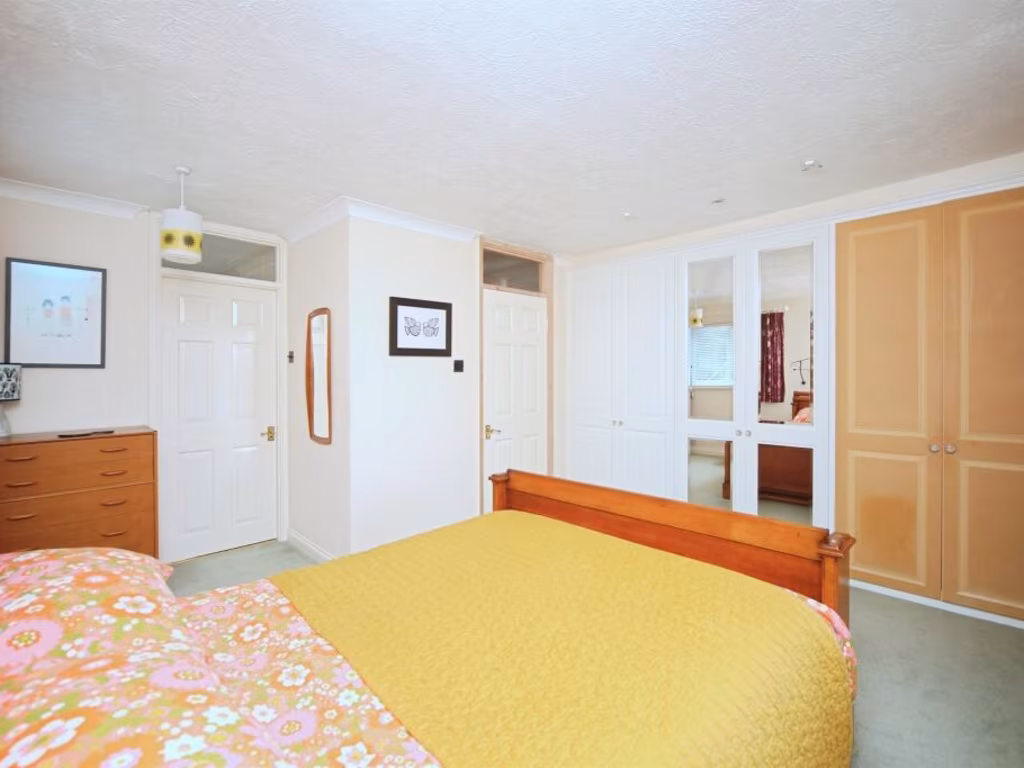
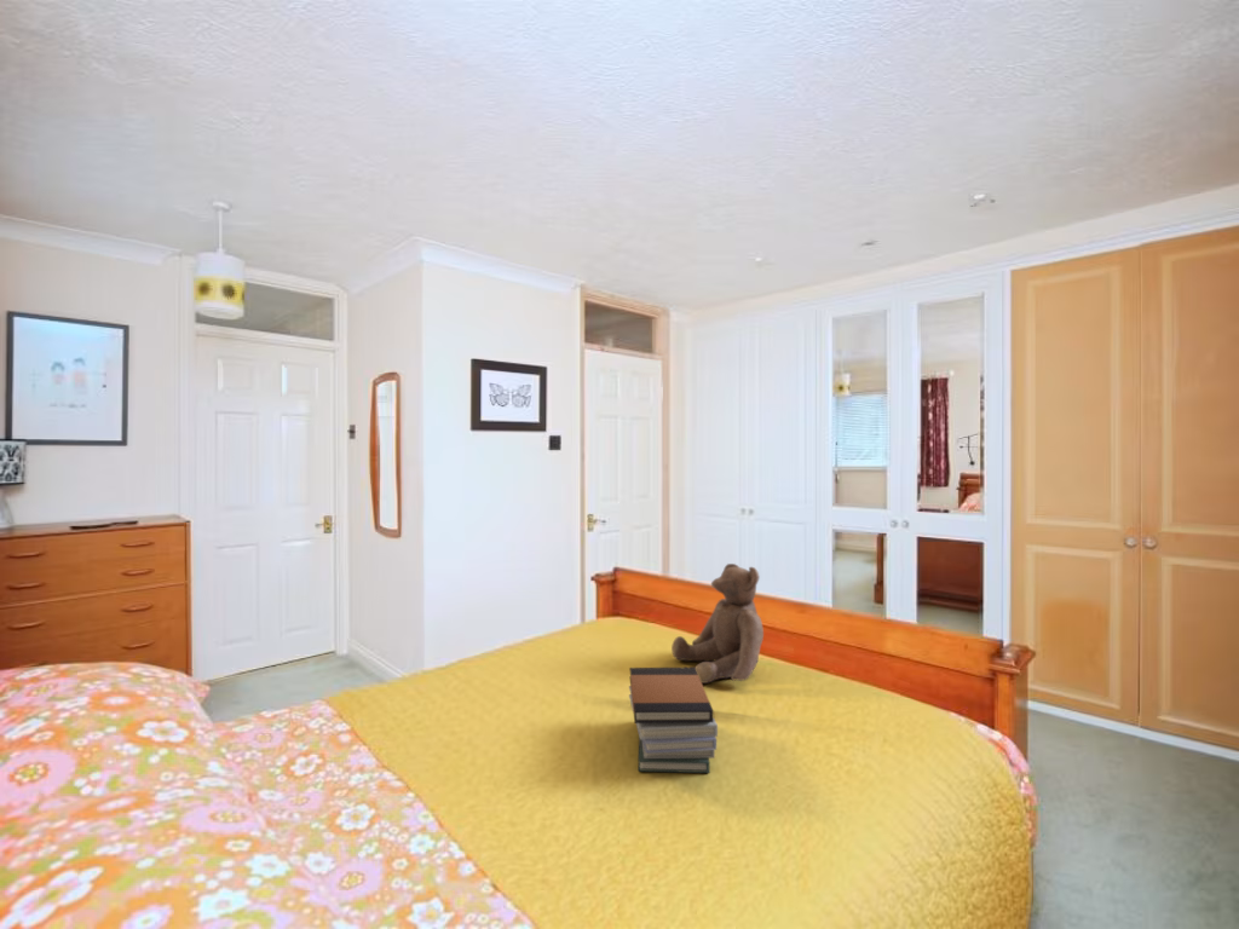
+ book stack (669, 716)
+ teddy bear (718, 616)
